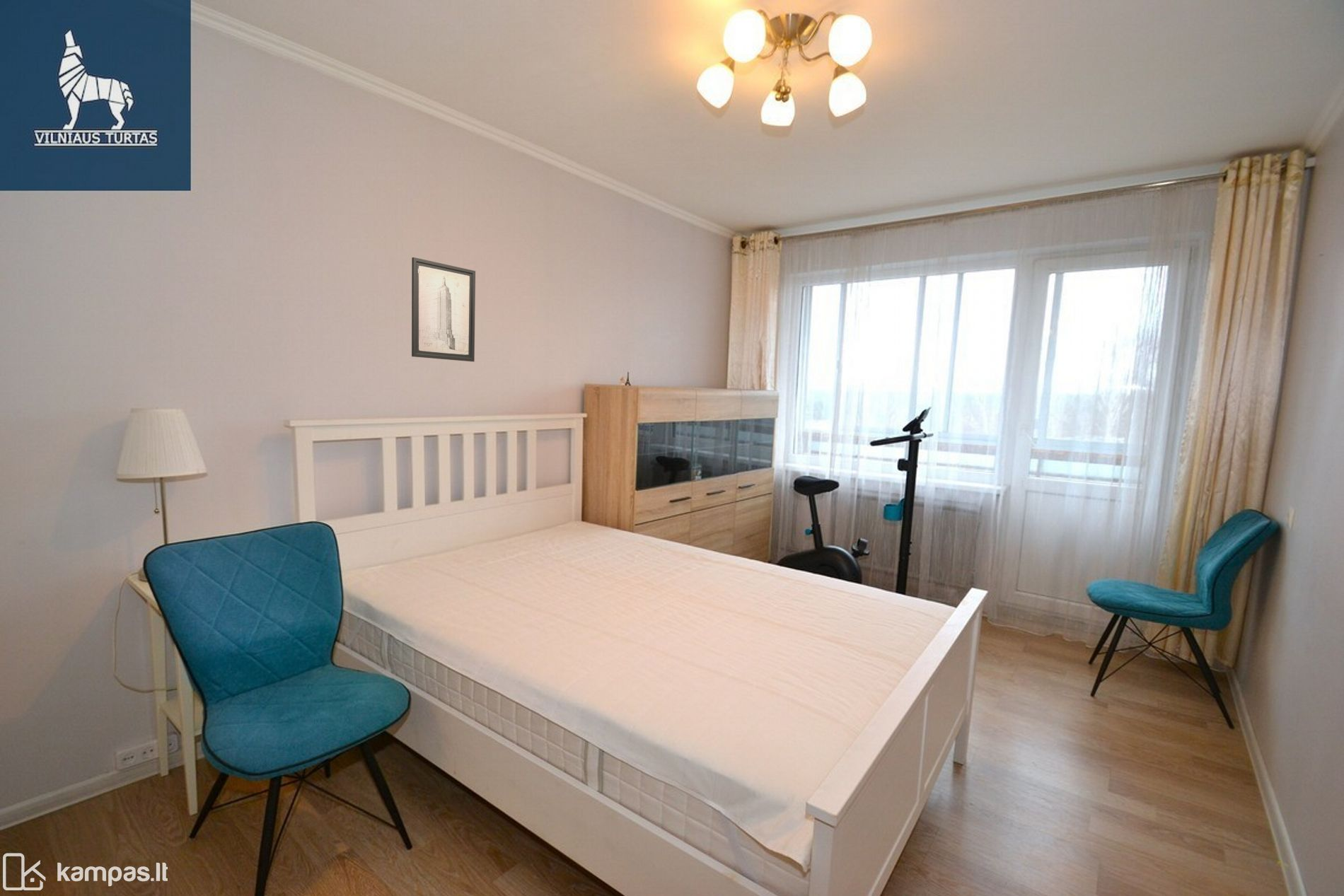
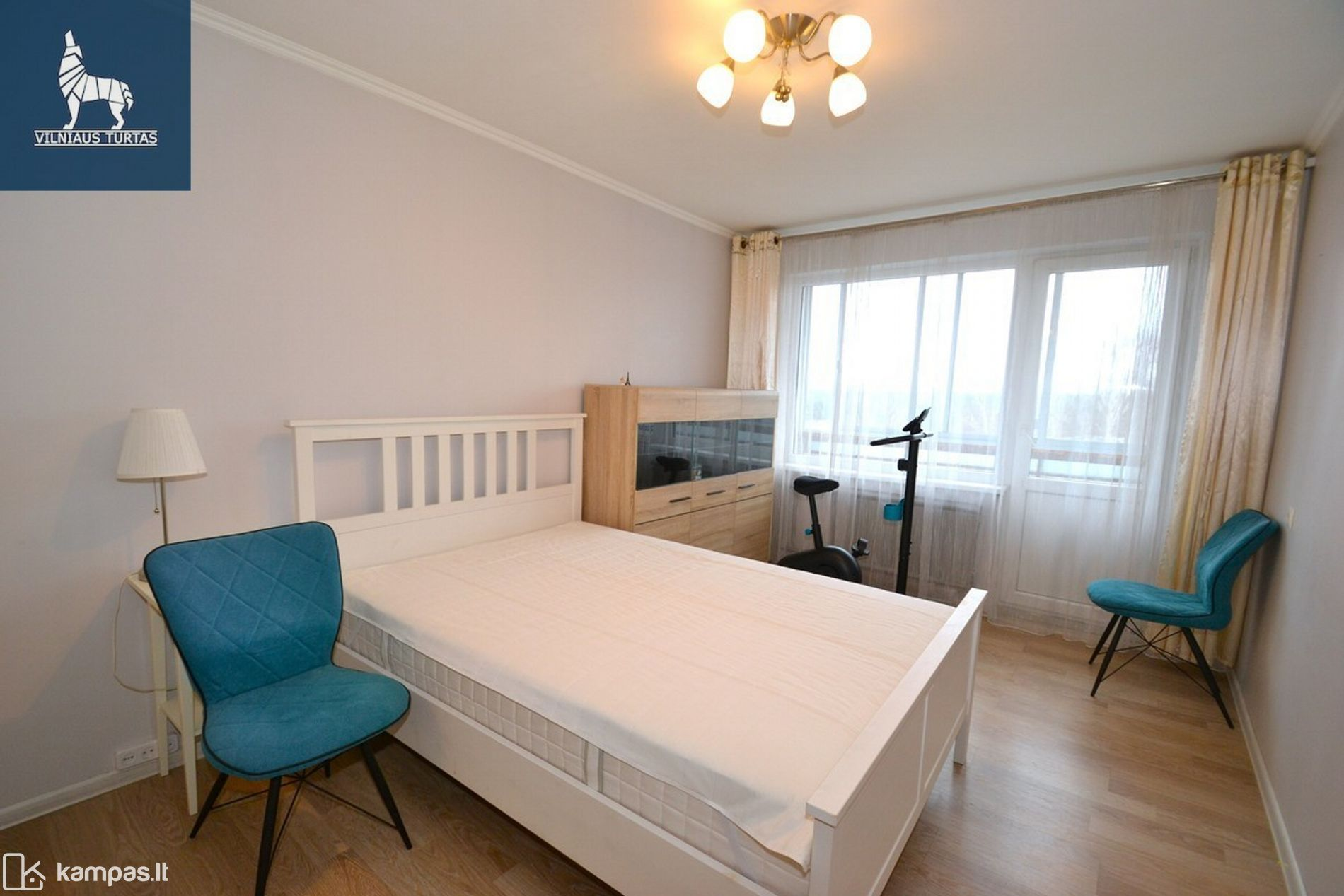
- wall art (444, 312)
